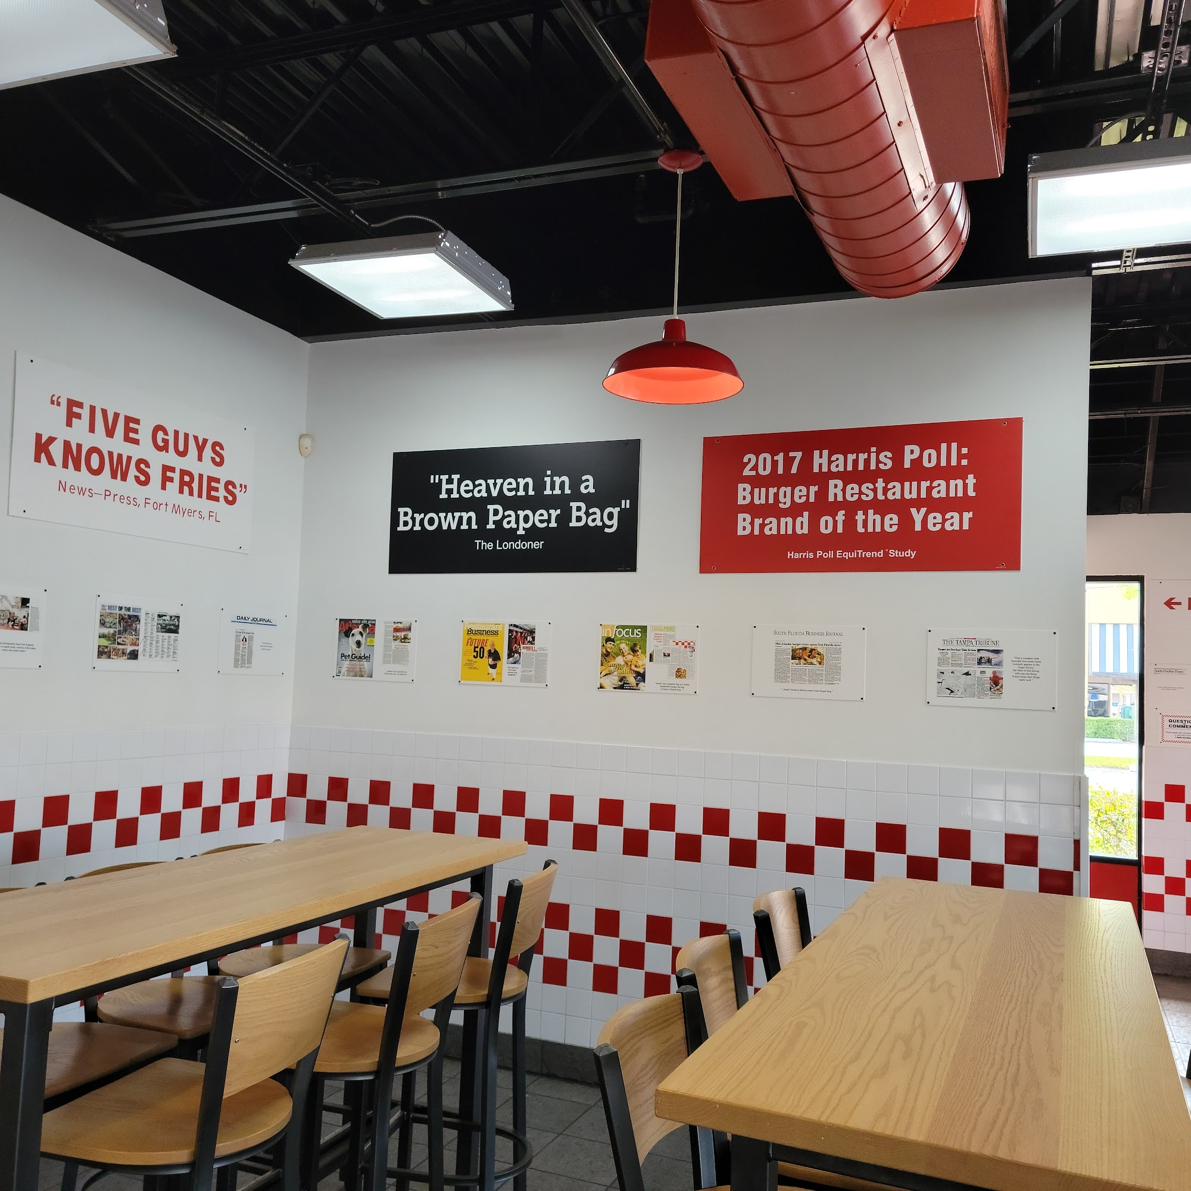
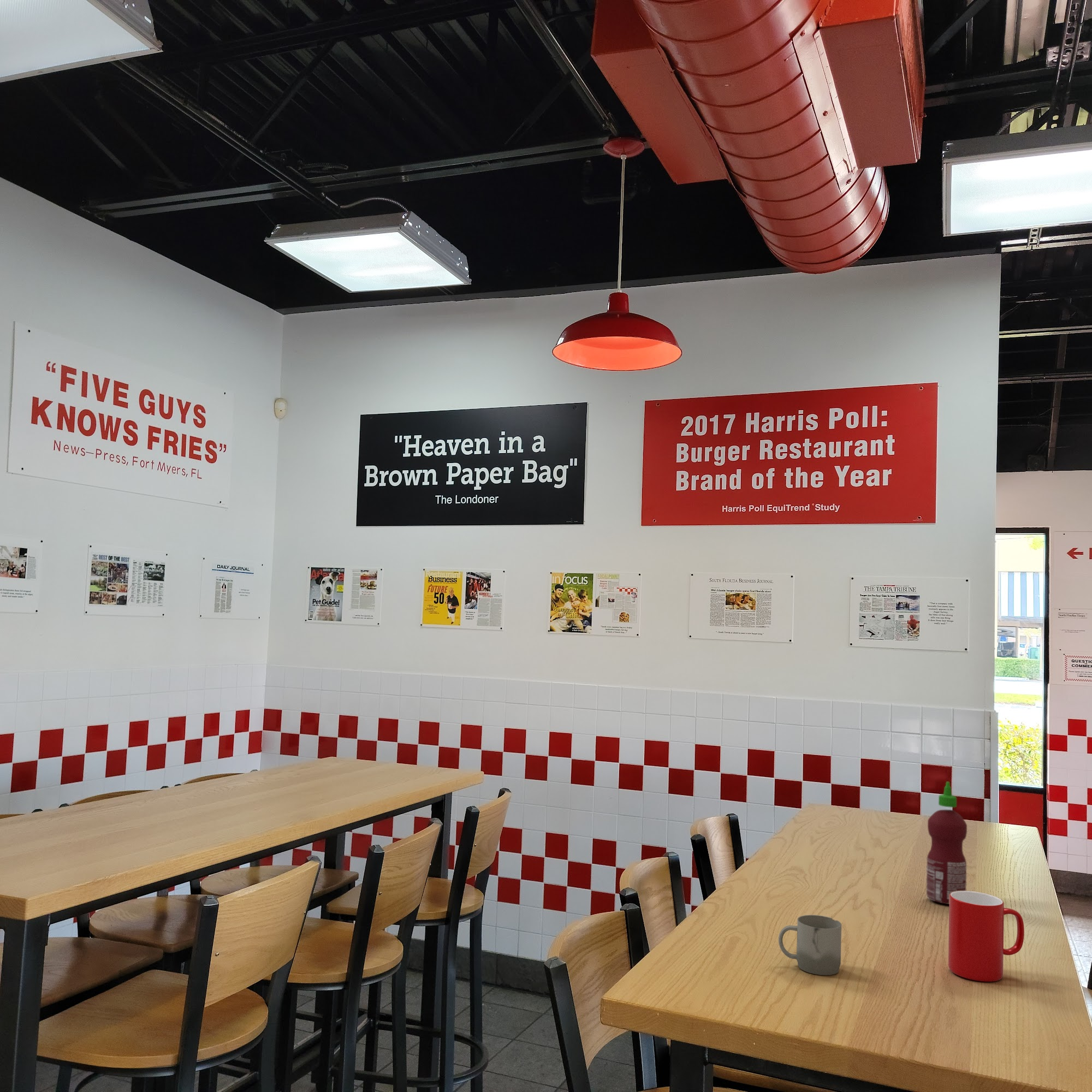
+ cup (809, 943)
+ hot sauce (947, 841)
+ cup (987, 936)
